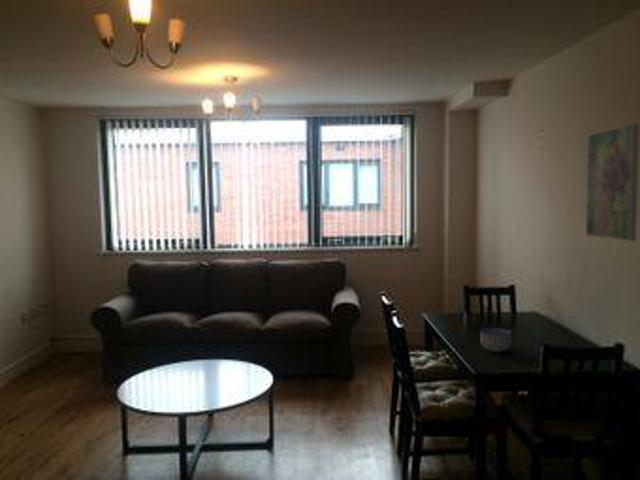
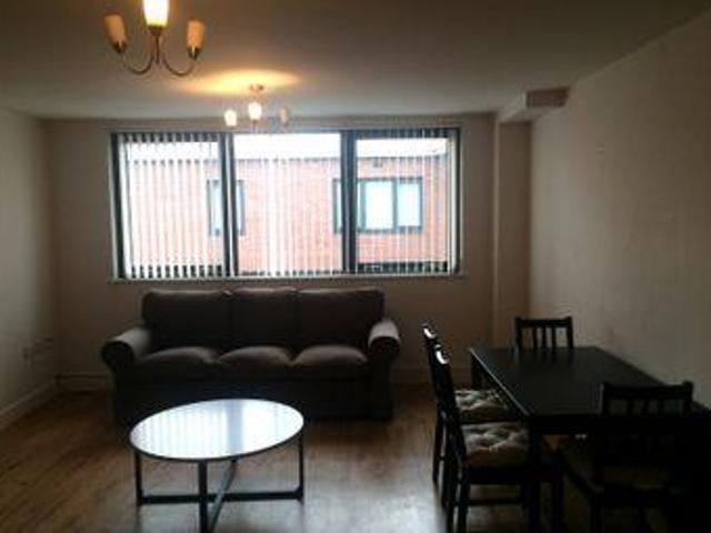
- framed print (610, 184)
- bowl (495, 341)
